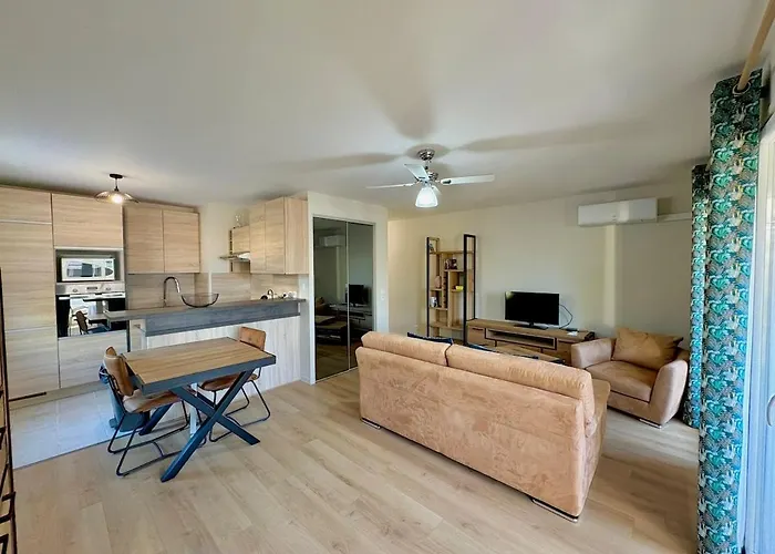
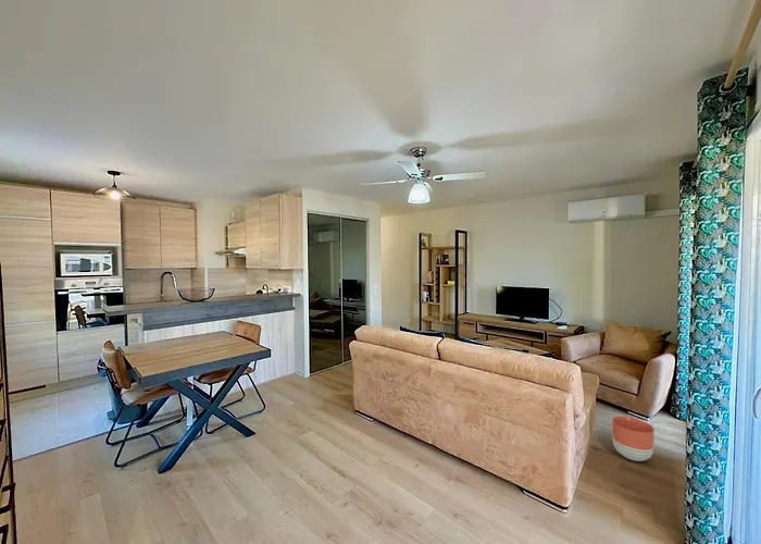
+ planter (632, 441)
